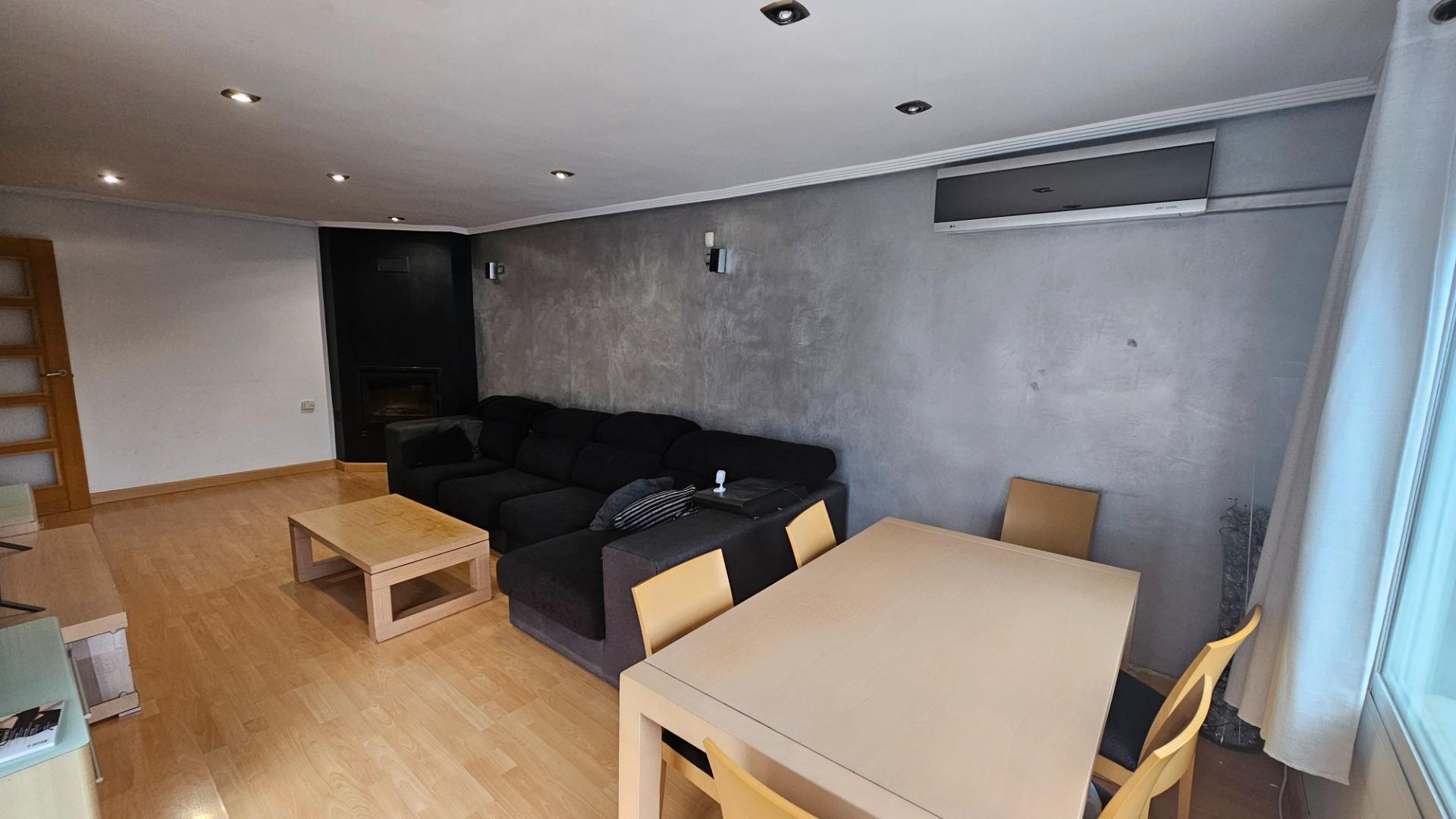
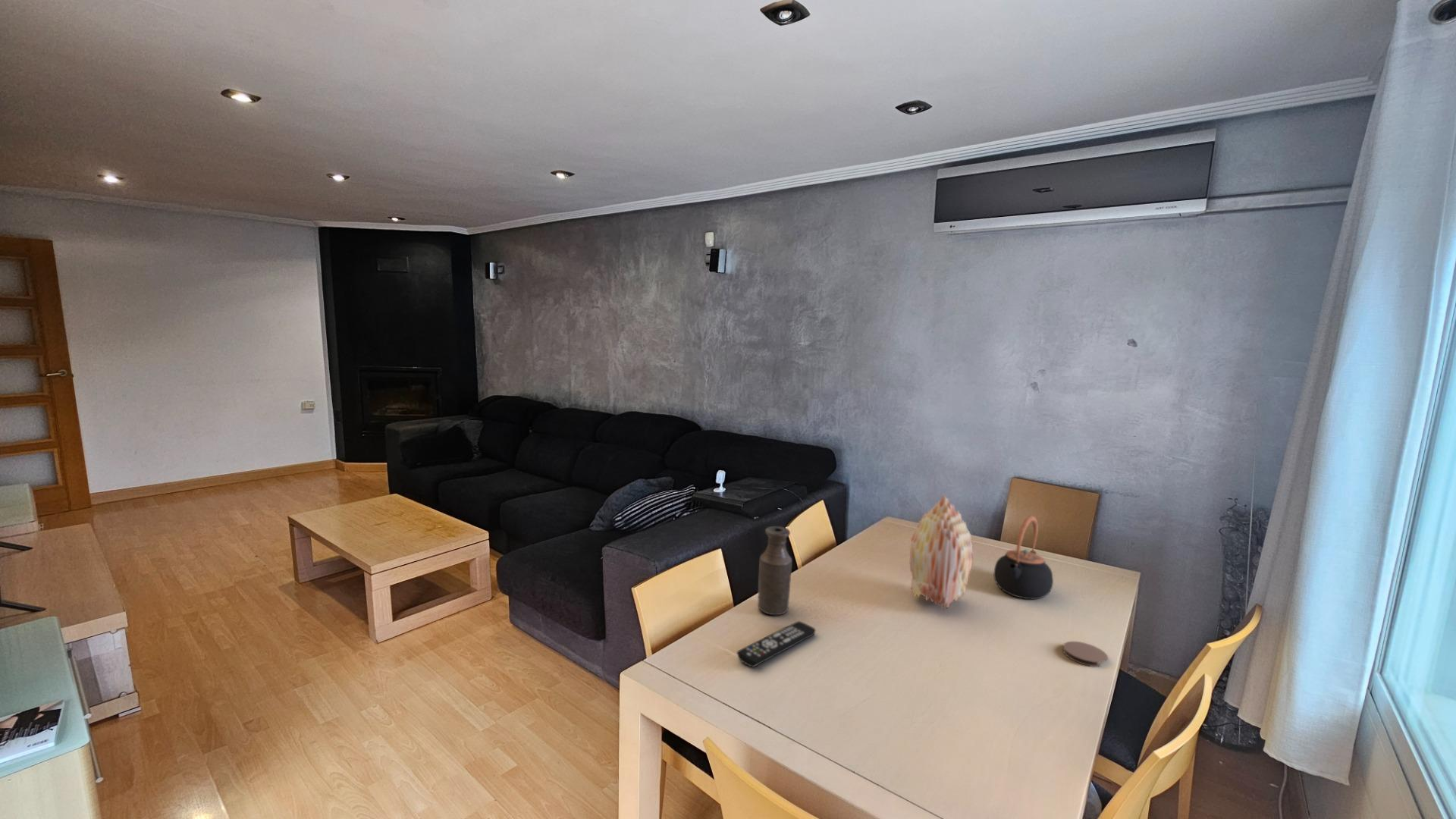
+ coaster (1084, 654)
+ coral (940, 548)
+ teapot (1023, 555)
+ remote control (777, 643)
+ bottle (775, 570)
